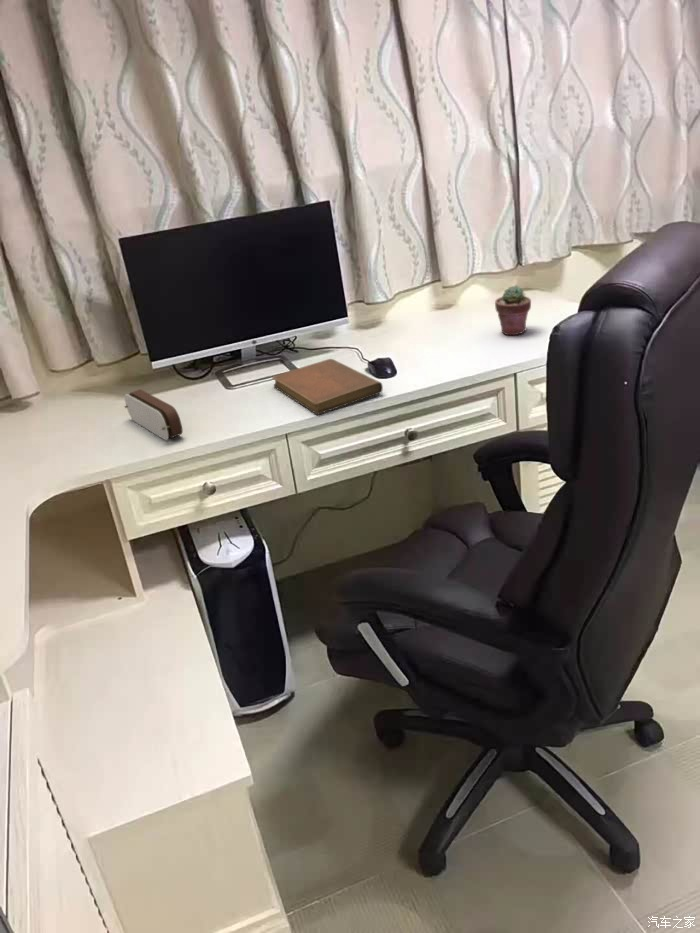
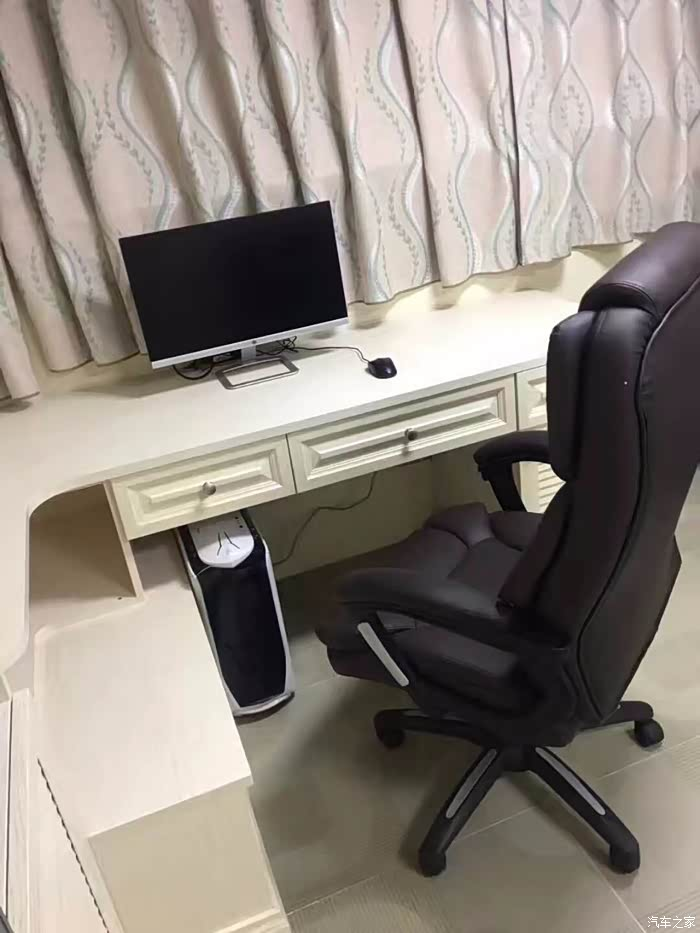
- notebook (325, 384)
- pencil case (151, 414)
- potted succulent (513, 309)
